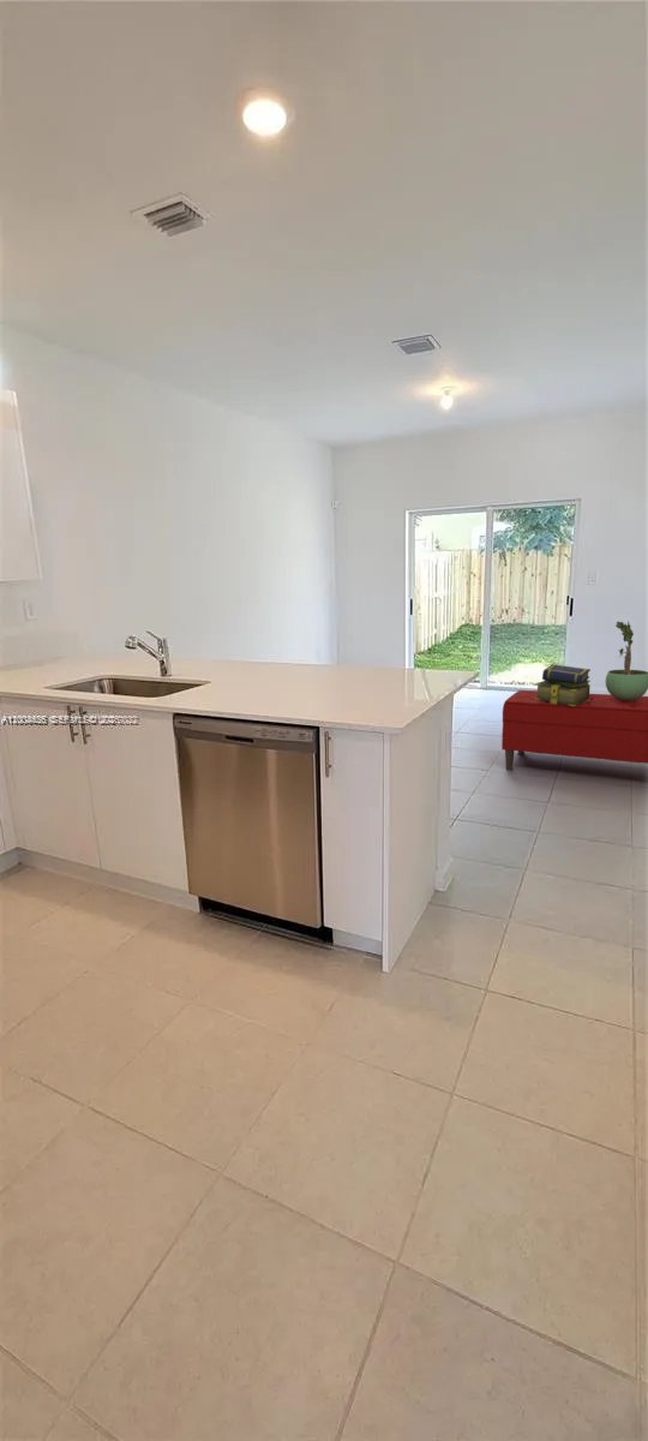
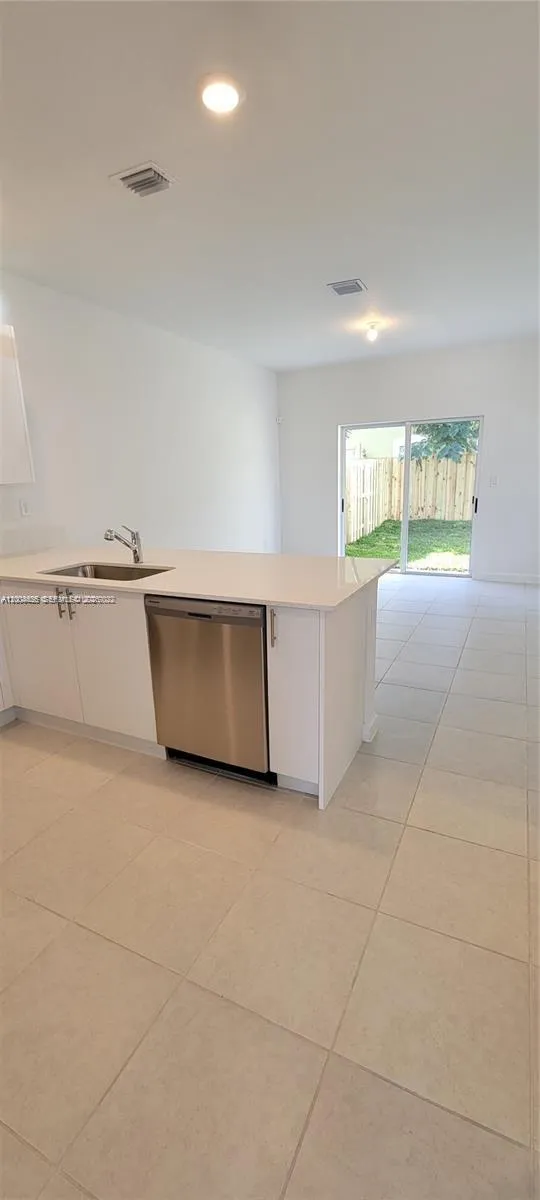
- stack of books (564, 684)
- bench (588, 735)
- potted plant (629, 660)
